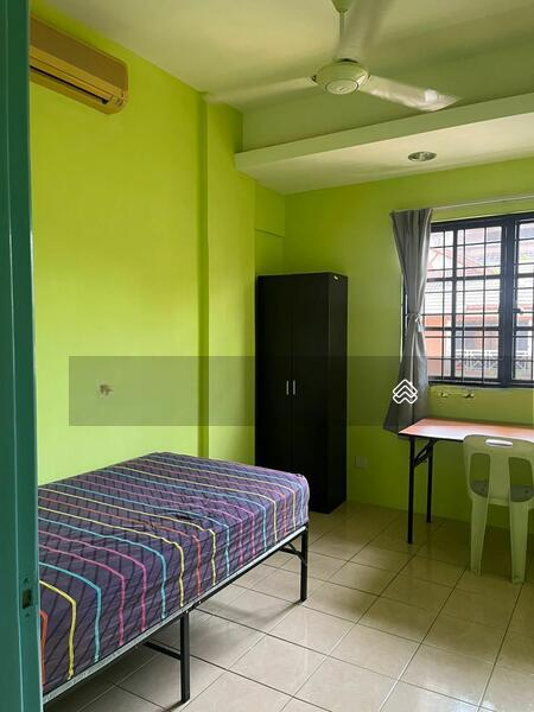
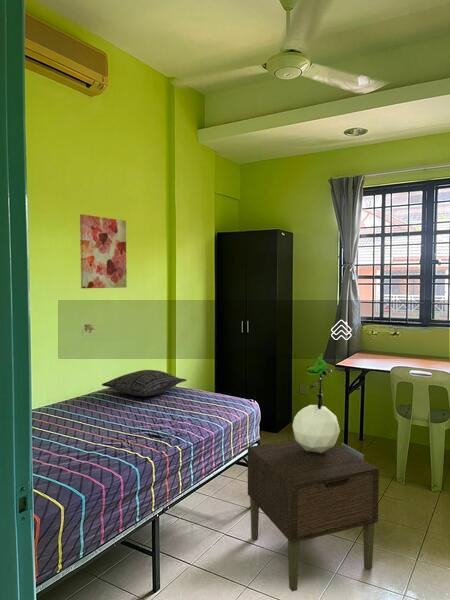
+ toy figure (320, 402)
+ nightstand (311, 504)
+ wall art (104, 253)
+ pillow (144, 382)
